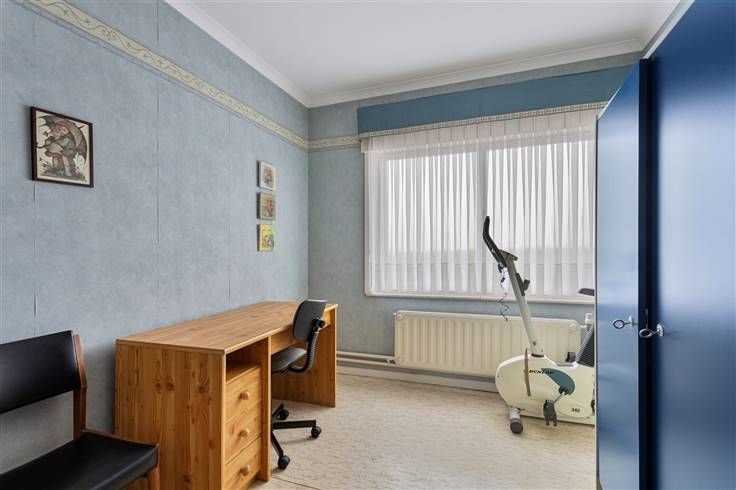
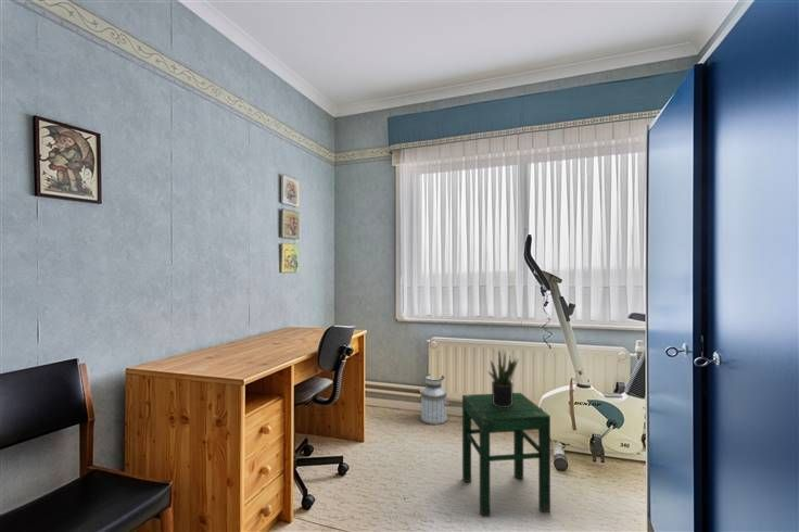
+ stool (503, 455)
+ potted plant (504, 376)
+ planter (433, 397)
